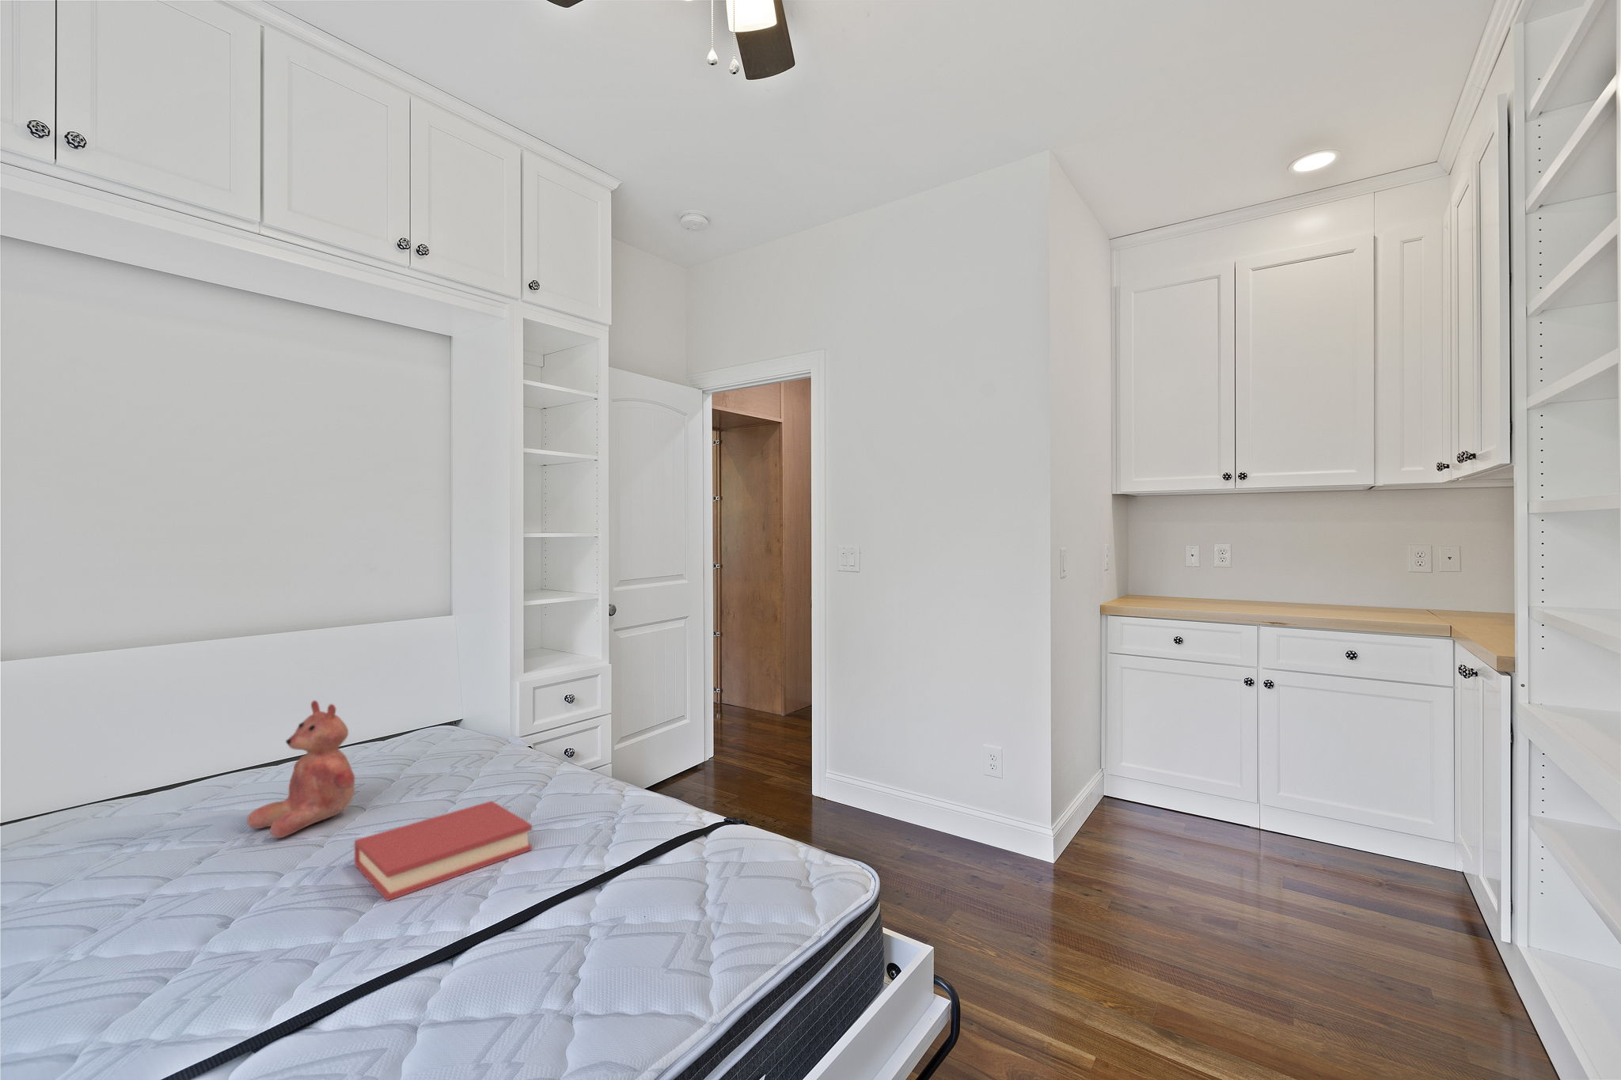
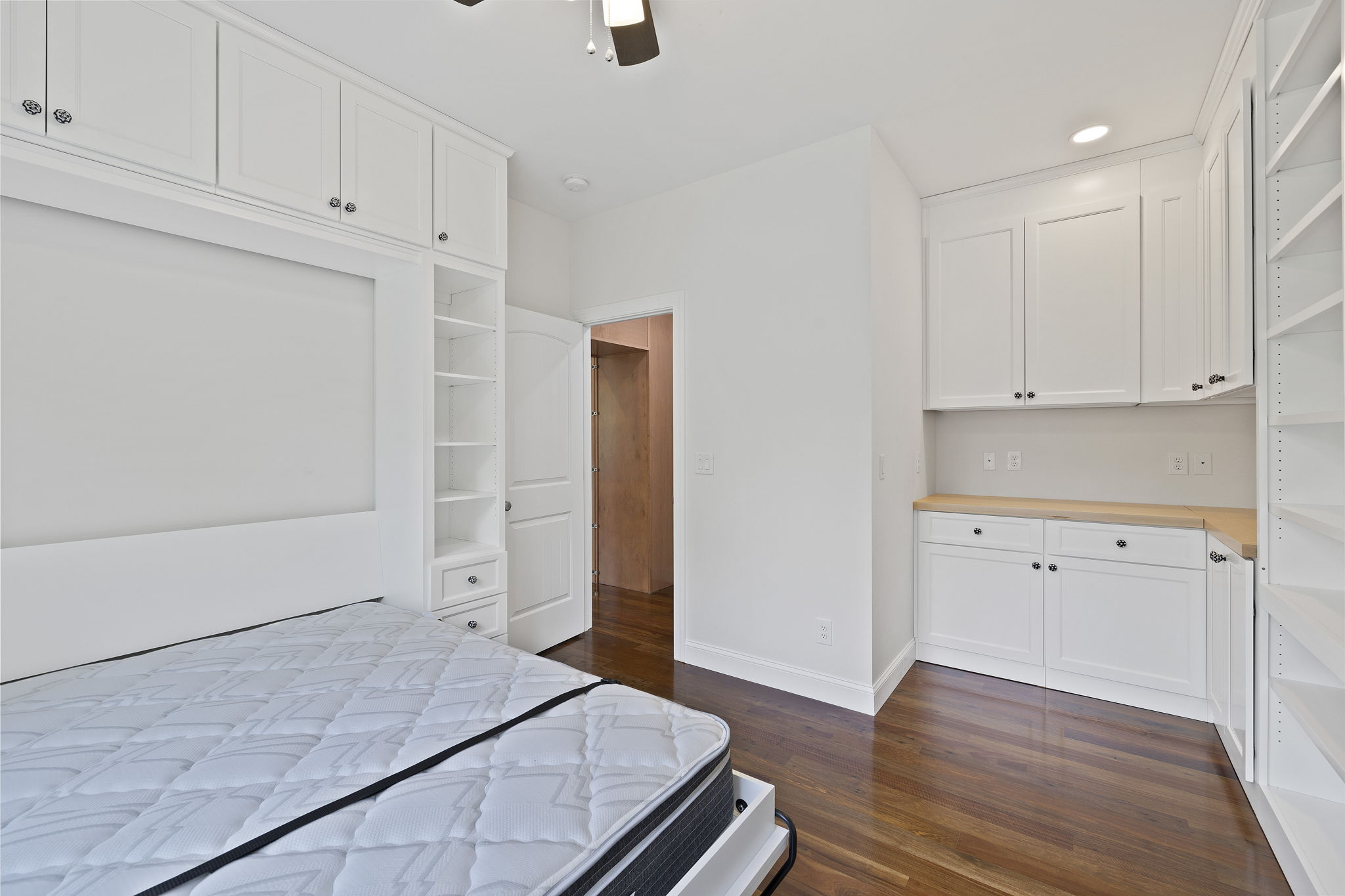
- teddy bear (304, 763)
- hardback book (445, 844)
